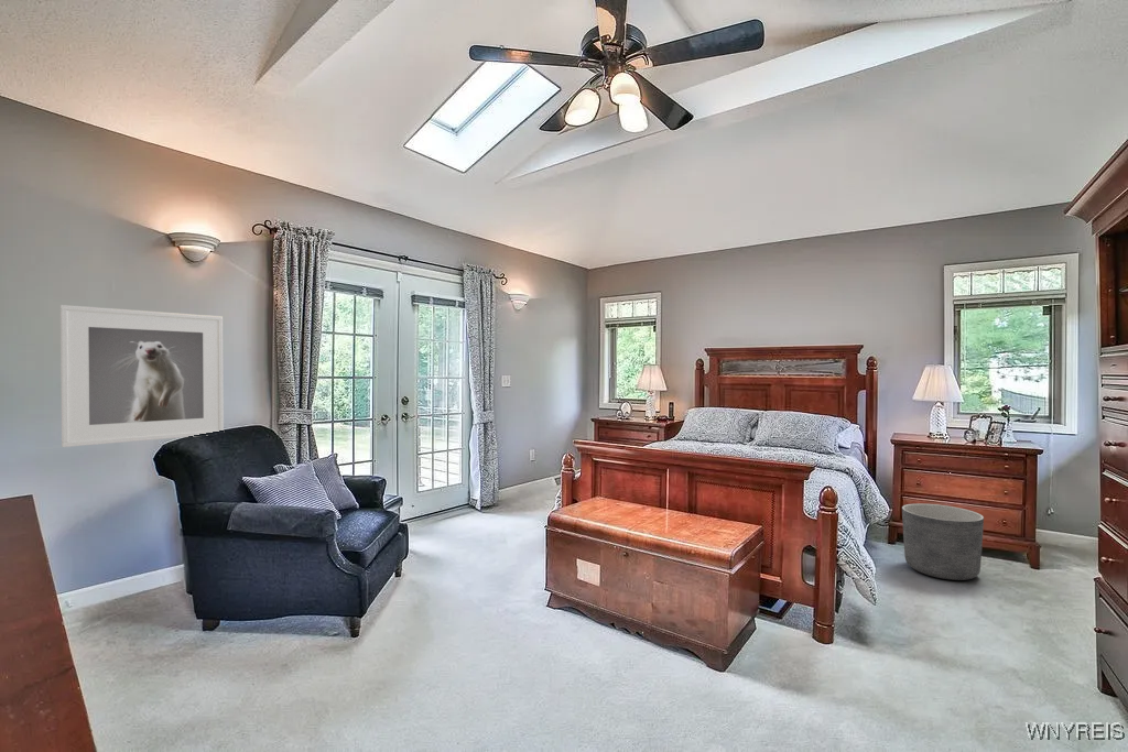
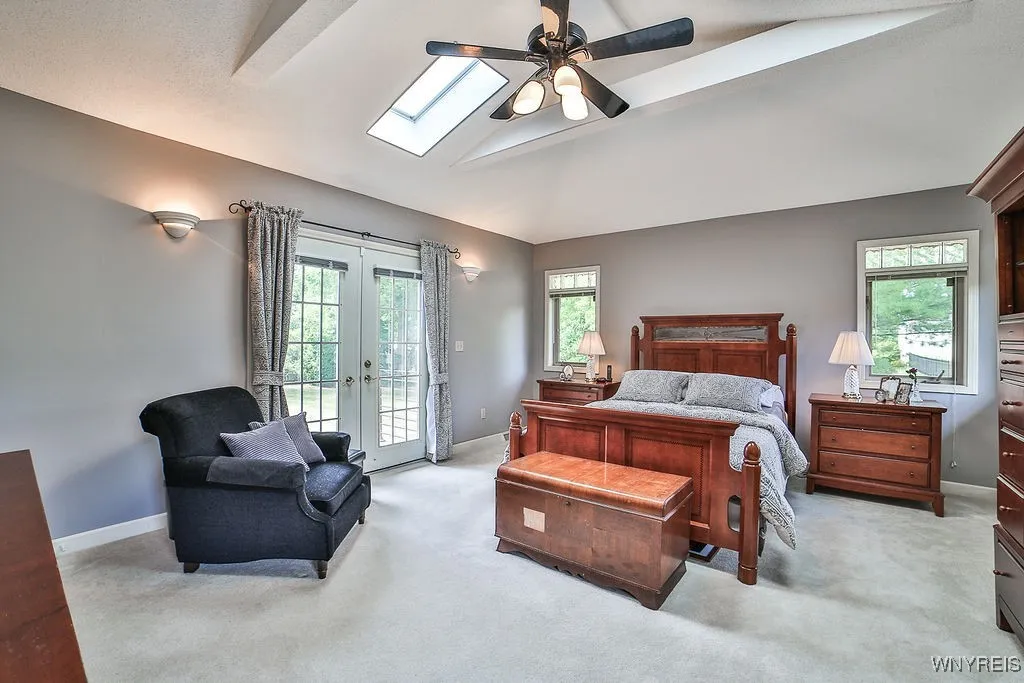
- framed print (149, 375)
- planter (941, 541)
